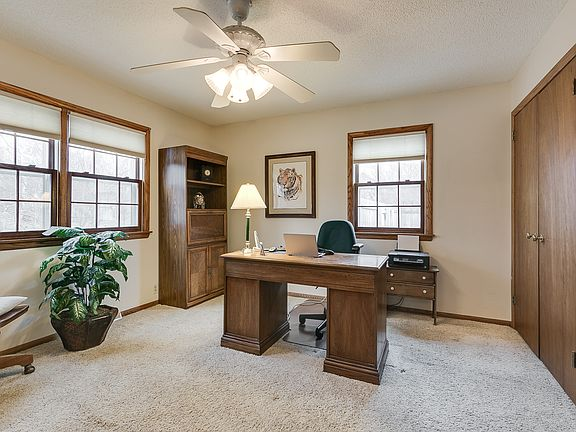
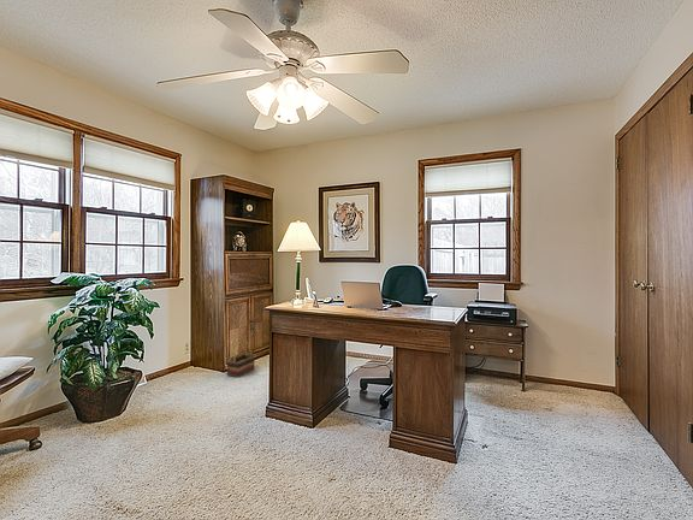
+ basket (241, 355)
